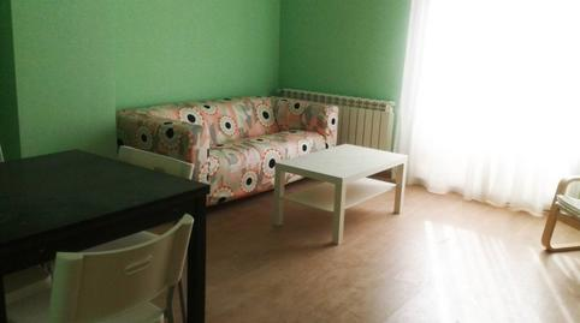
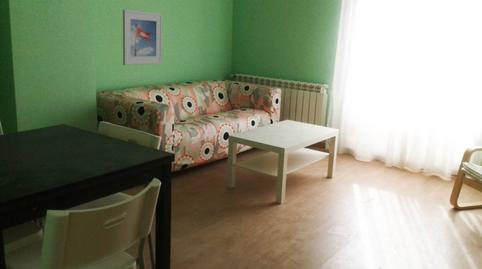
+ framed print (143, 38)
